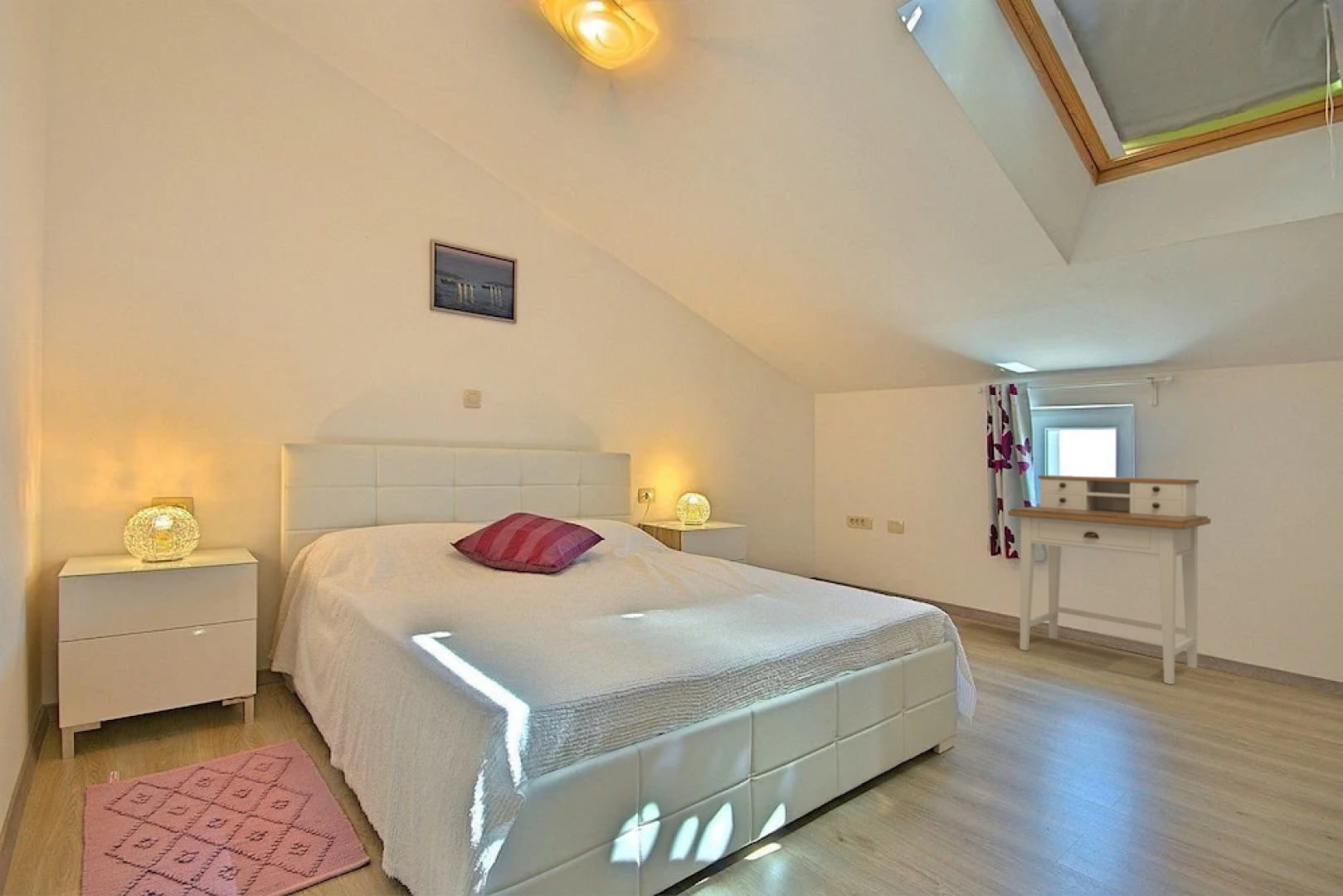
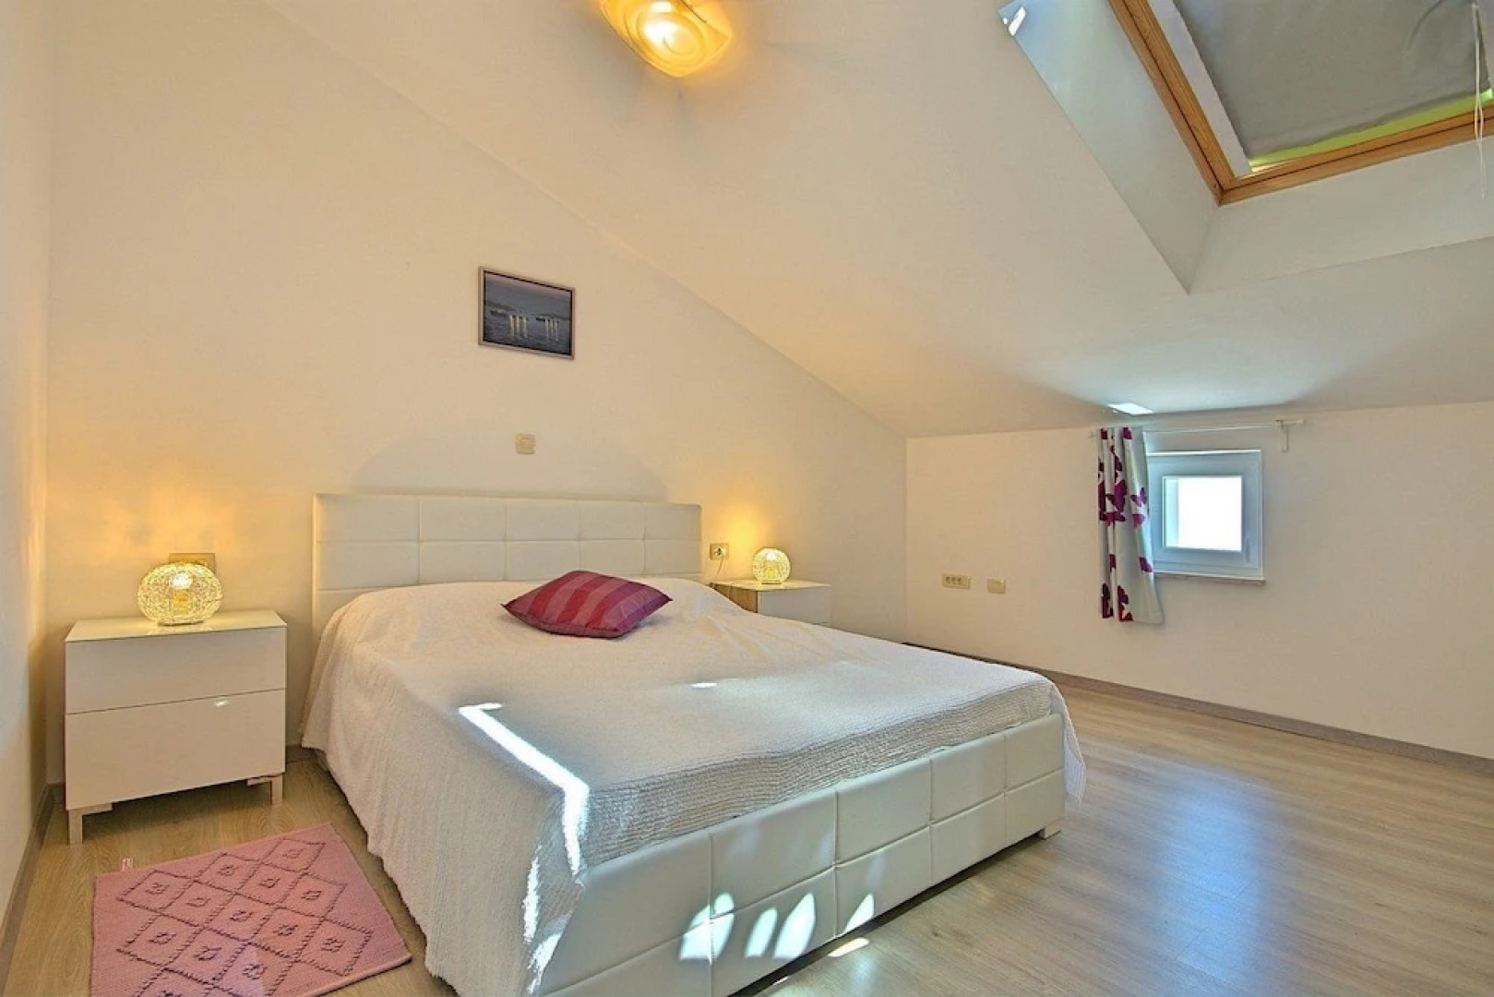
- desk (1107, 551)
